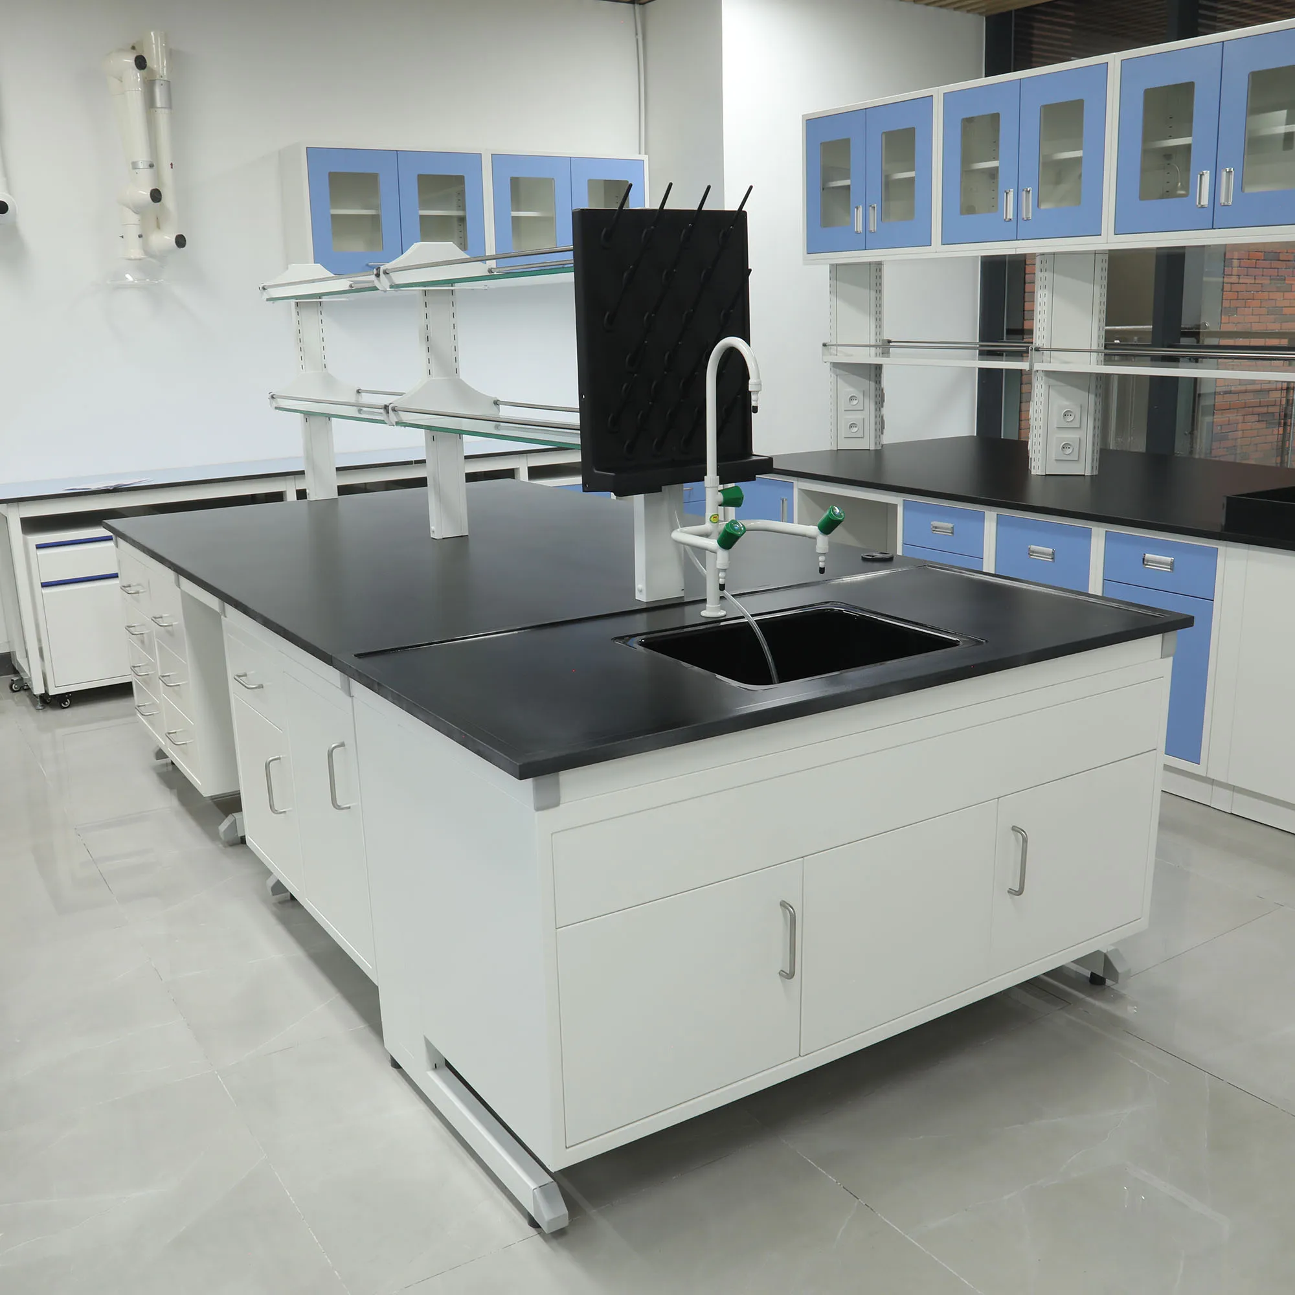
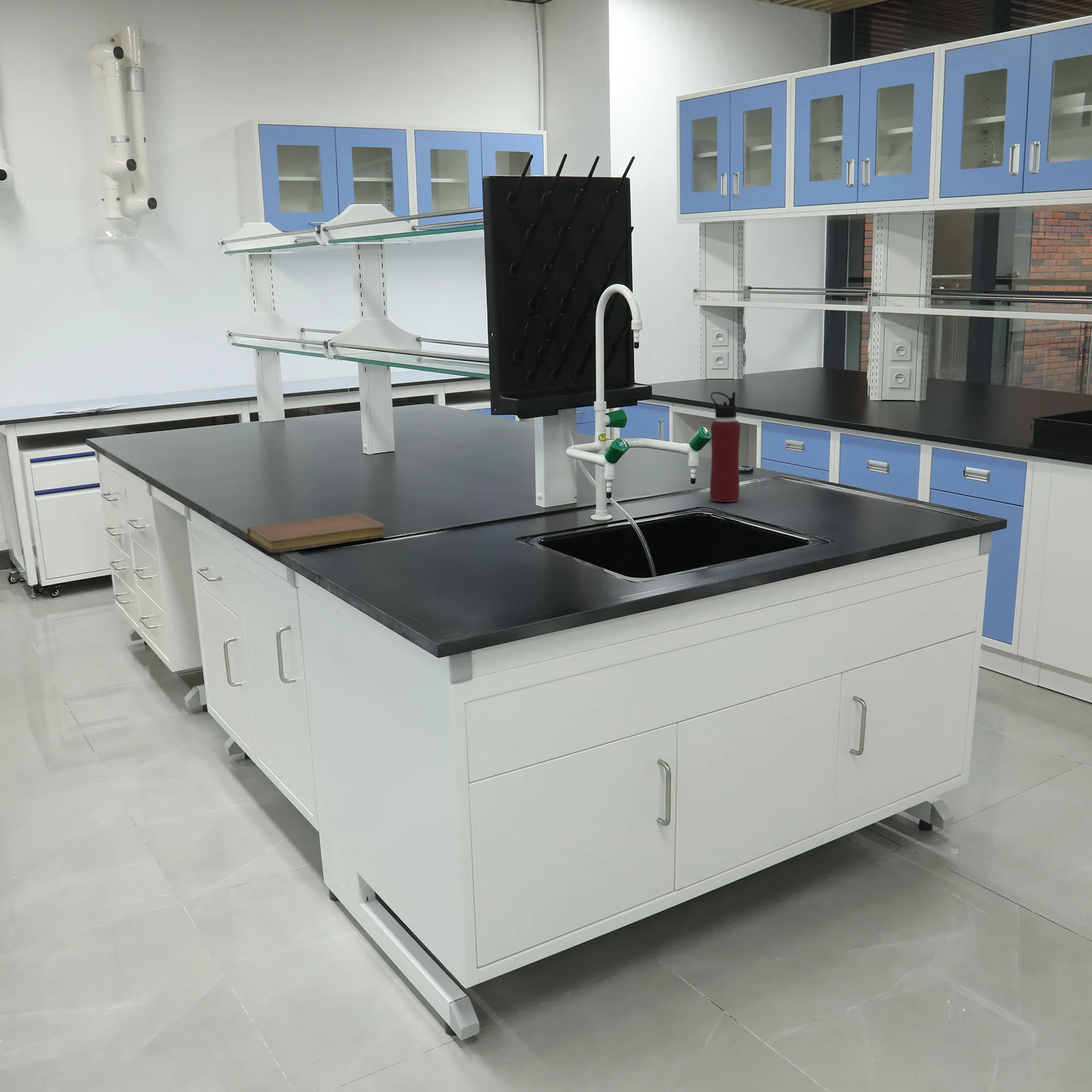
+ notebook (316, 531)
+ water bottle (725, 446)
